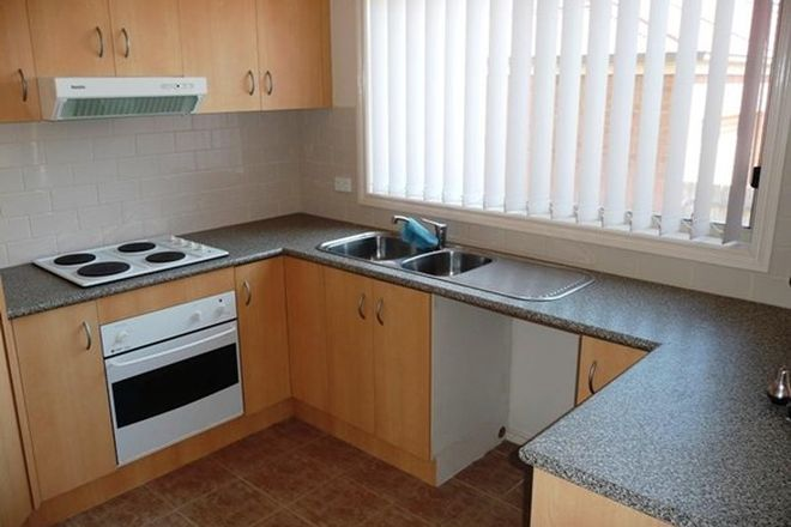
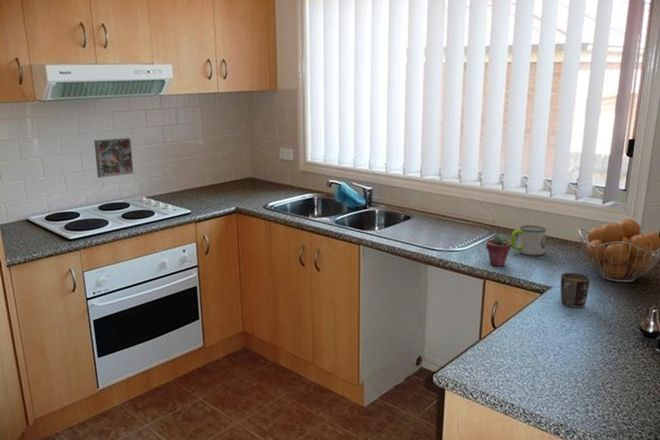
+ fruit basket (620, 249)
+ potted succulent (498, 248)
+ mug (571, 291)
+ decorative tile (114, 157)
+ mug (527, 240)
